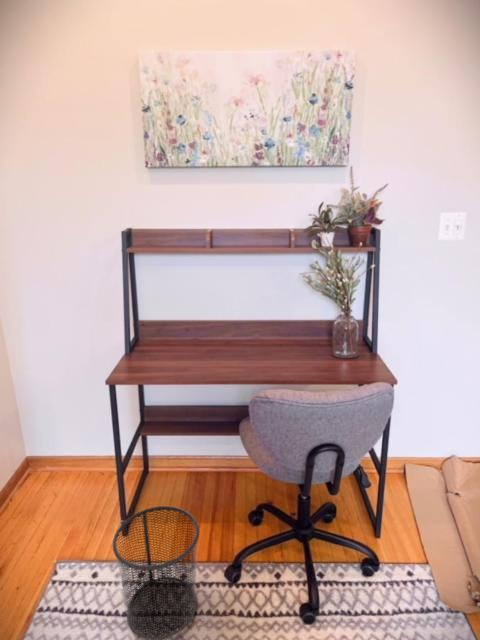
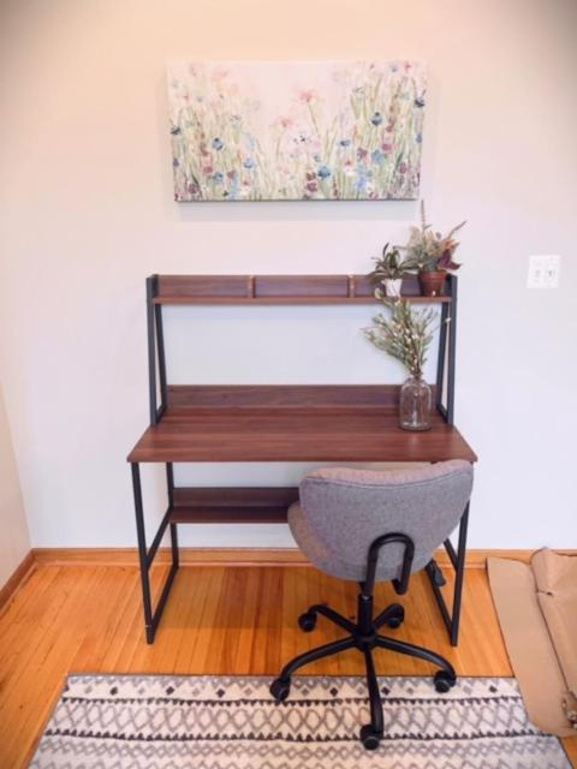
- waste bin (159, 571)
